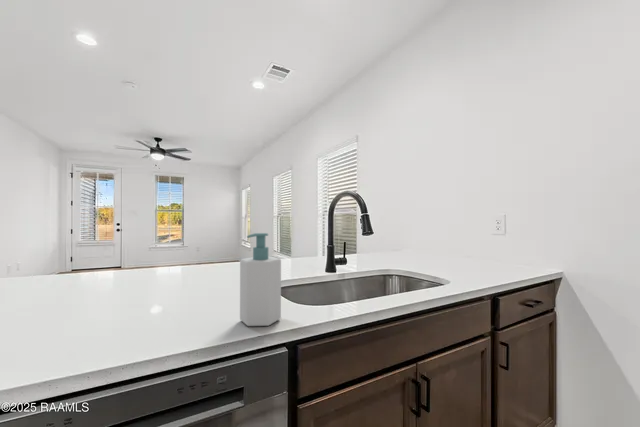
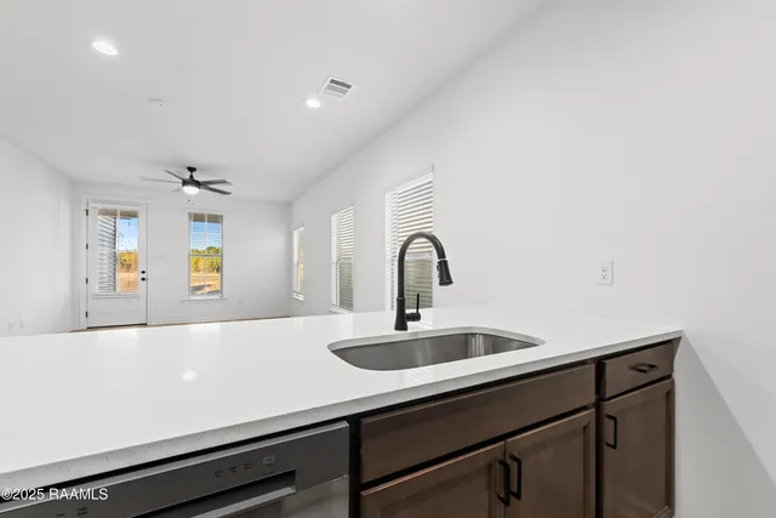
- soap bottle (260, 276)
